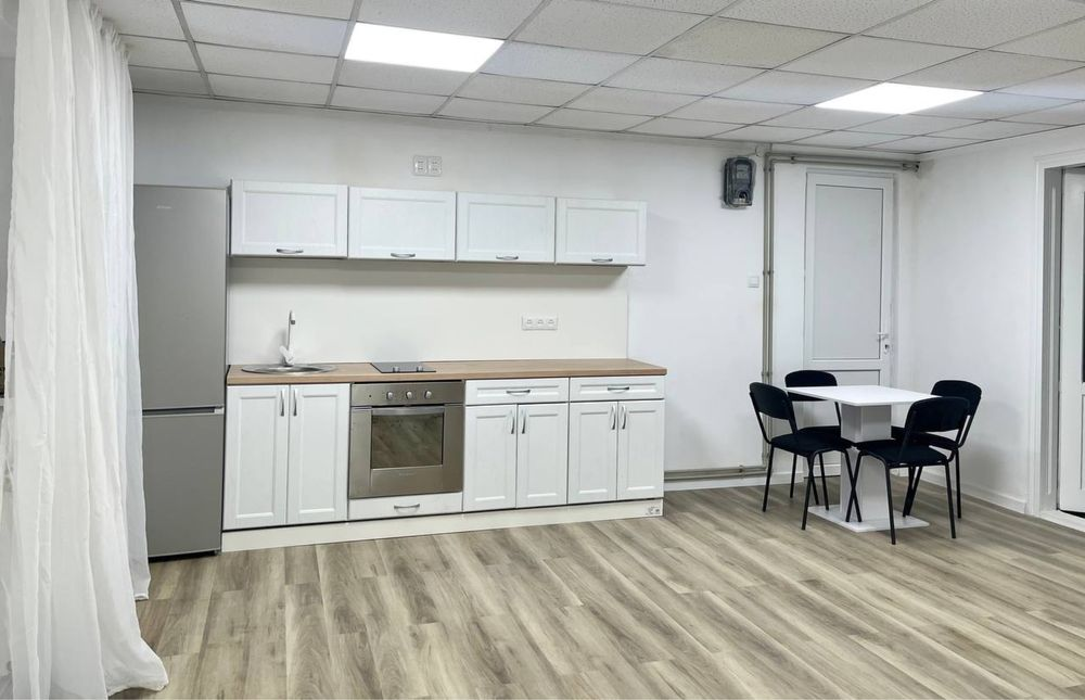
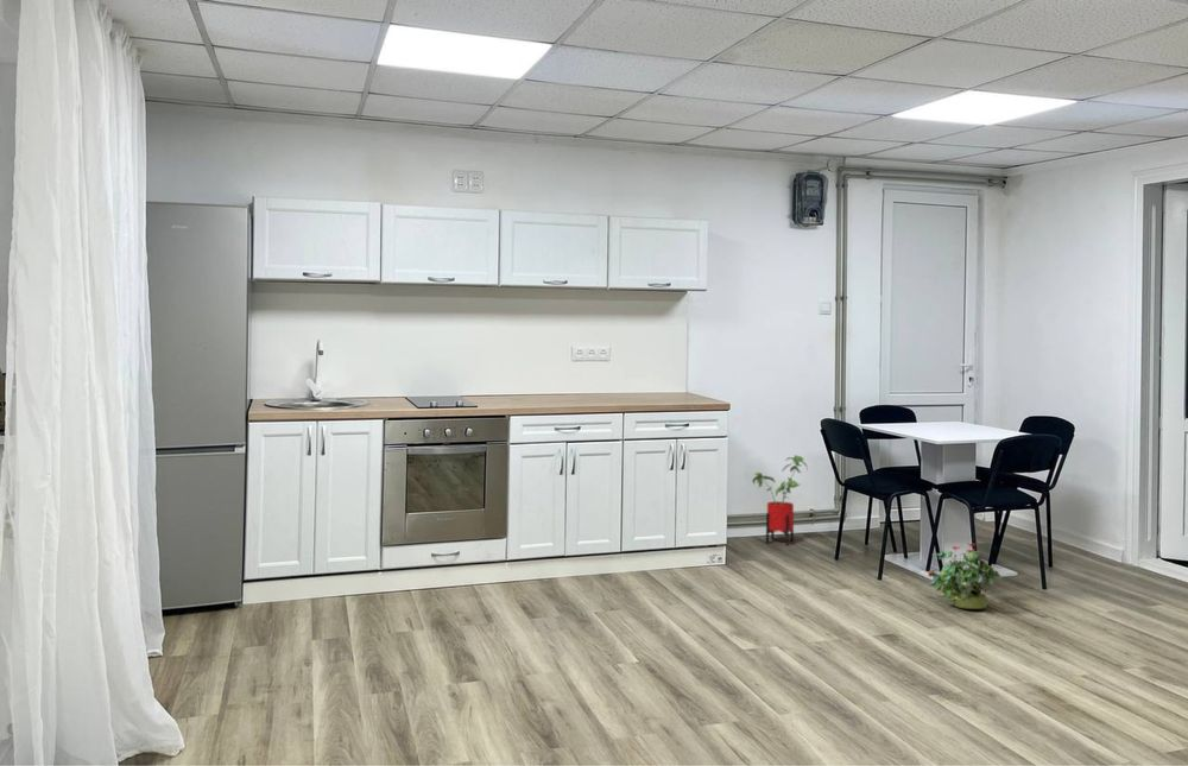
+ house plant (784, 498)
+ potted plant (961, 575)
